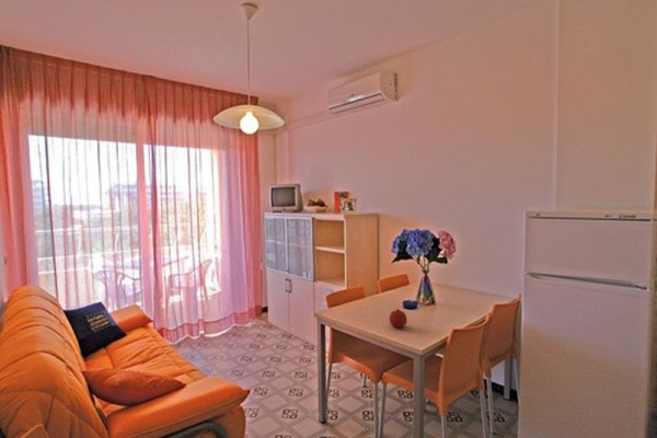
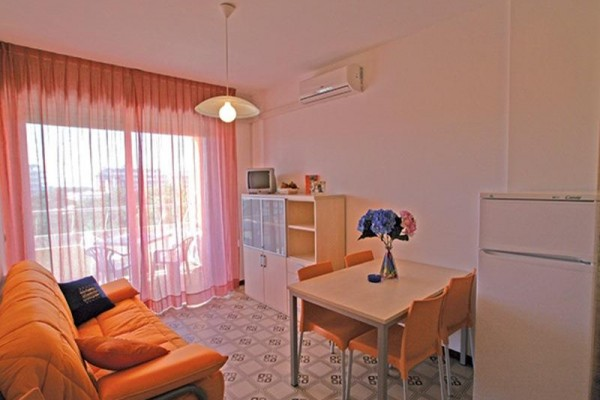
- fruit (397, 318)
